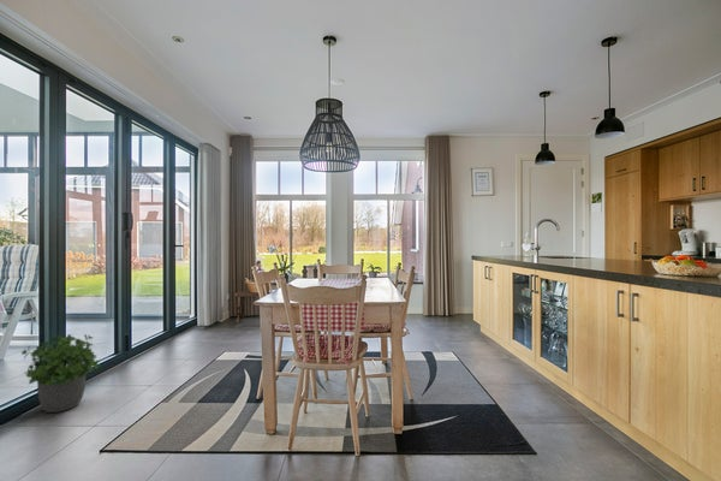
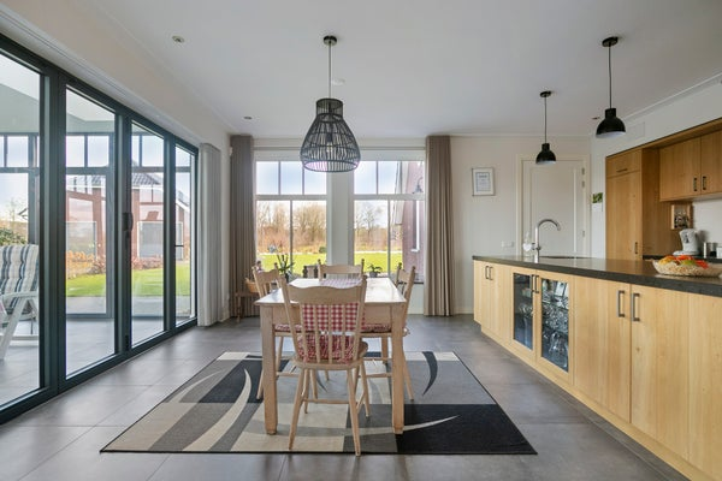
- potted plant (64, 369)
